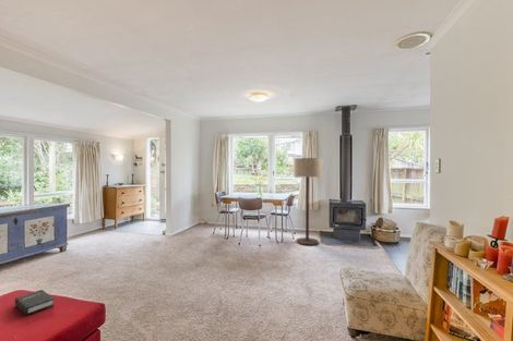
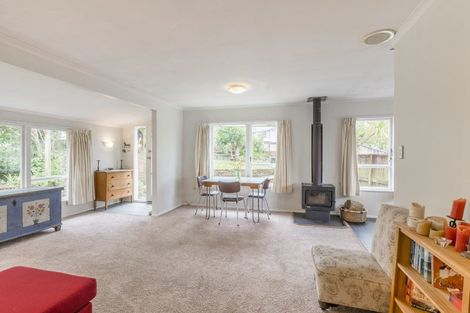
- floor lamp (307, 199)
- hardback book (34, 302)
